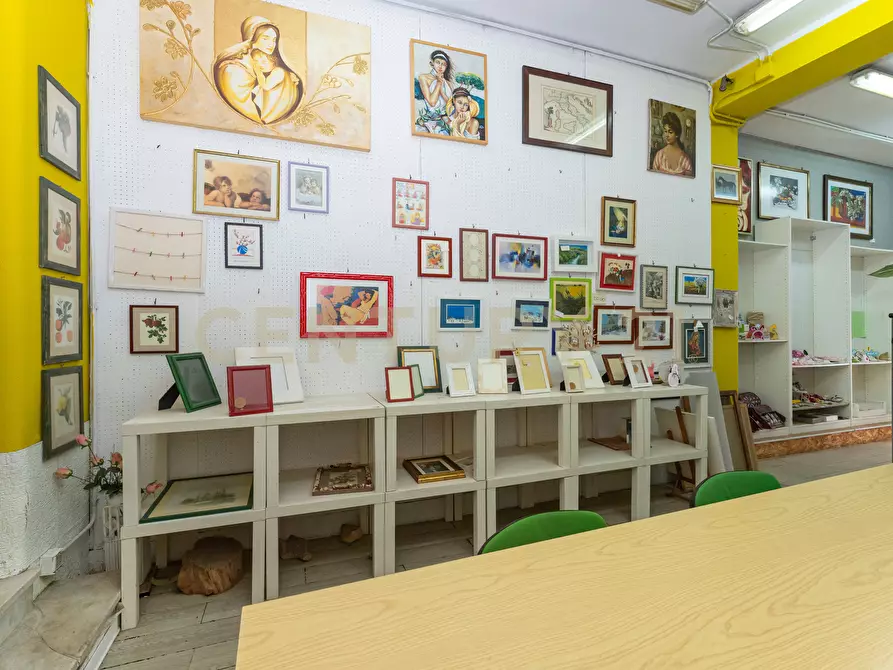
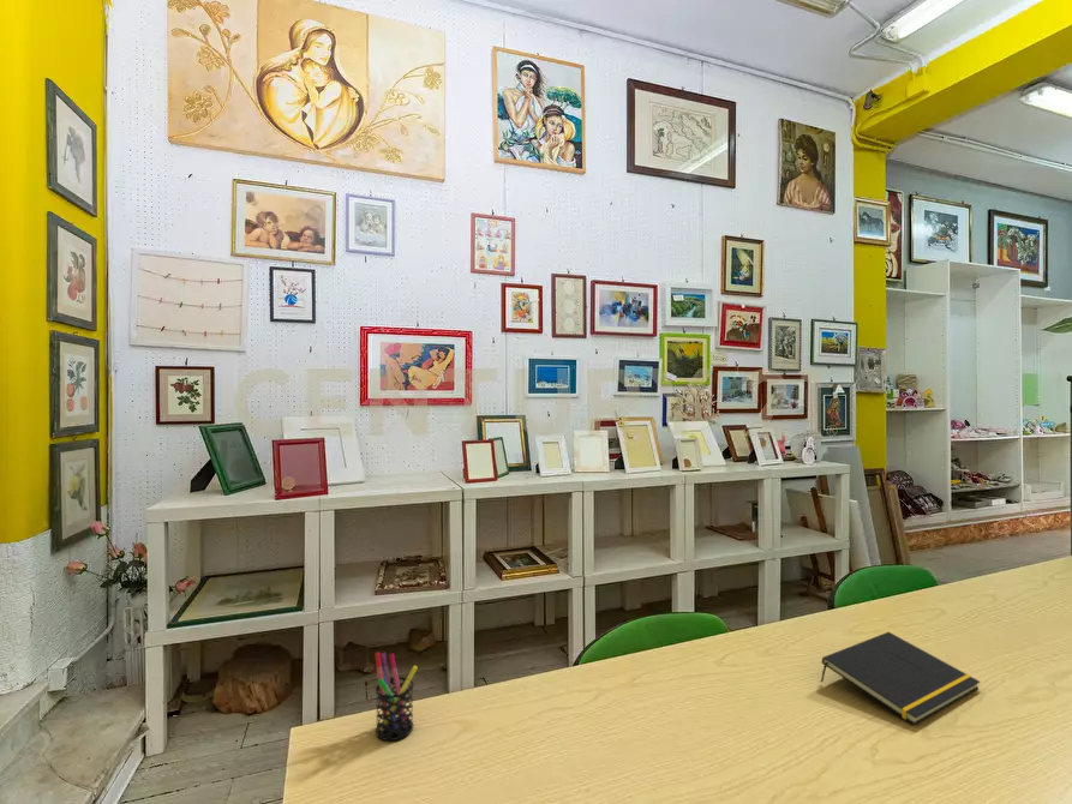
+ notepad (899, 672)
+ pen holder (390, 694)
